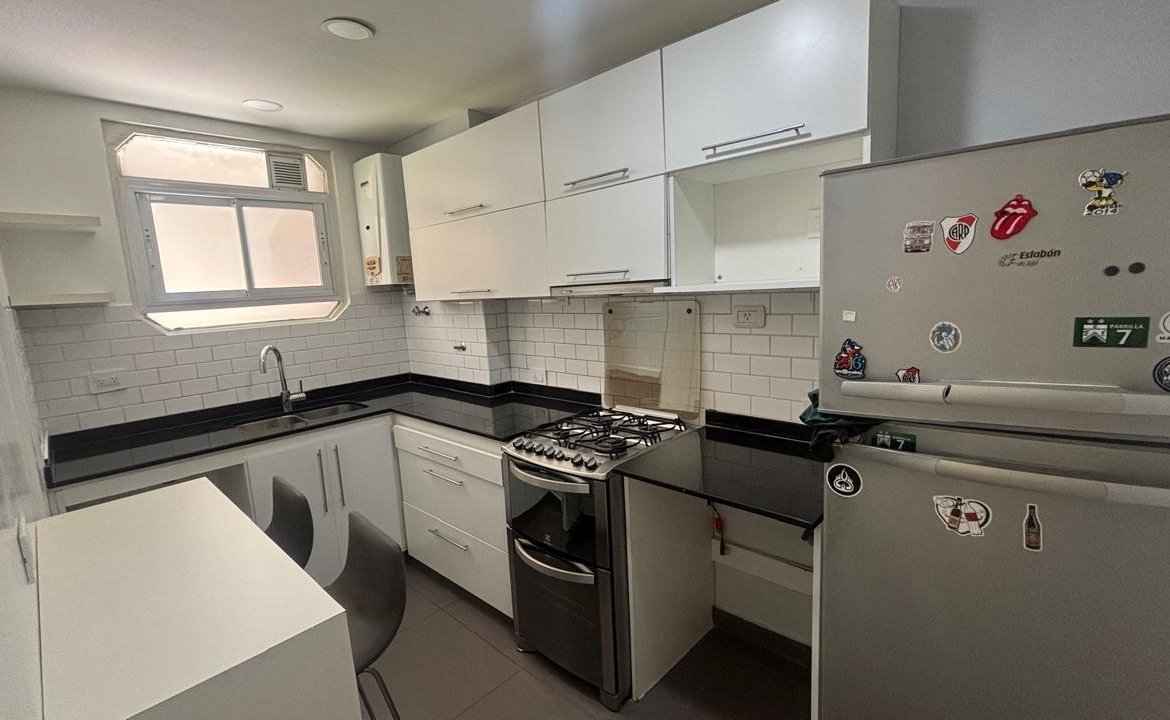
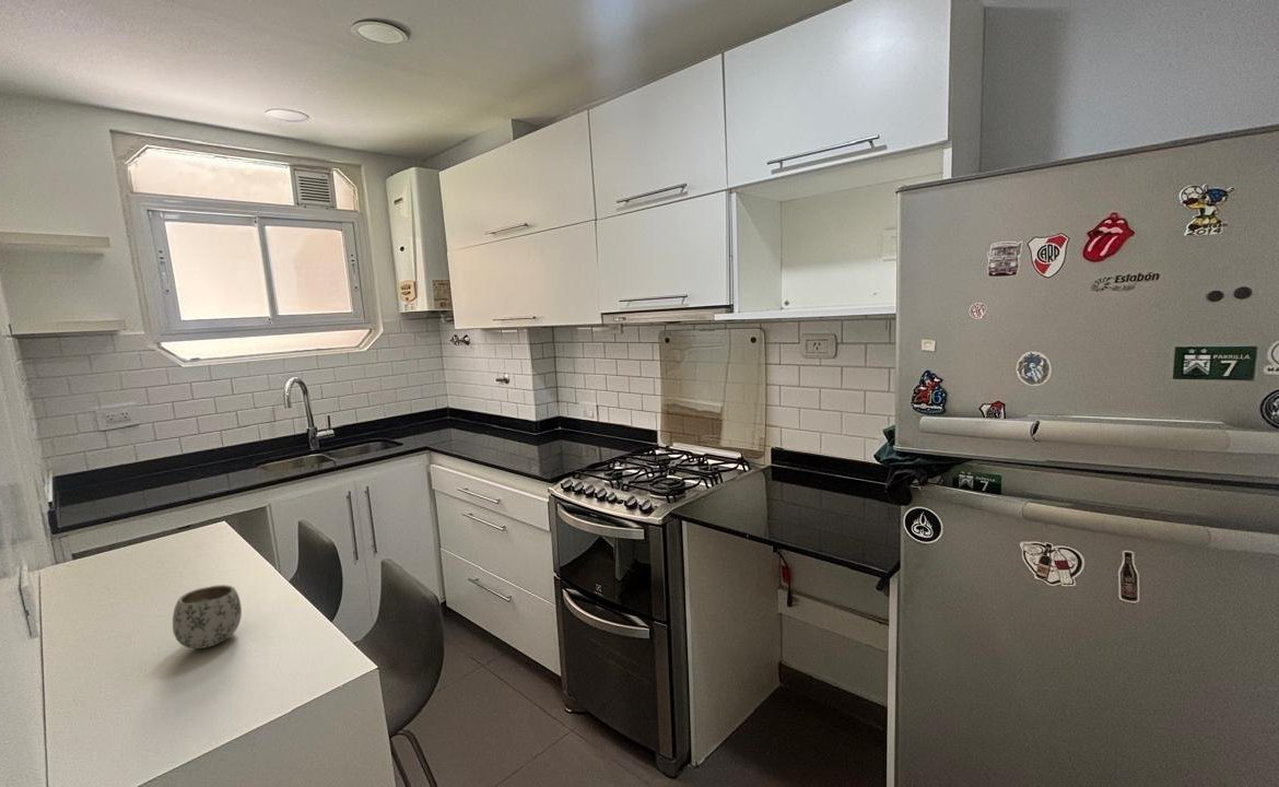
+ mug (207, 614)
